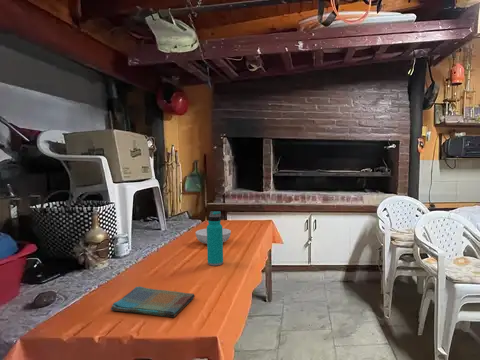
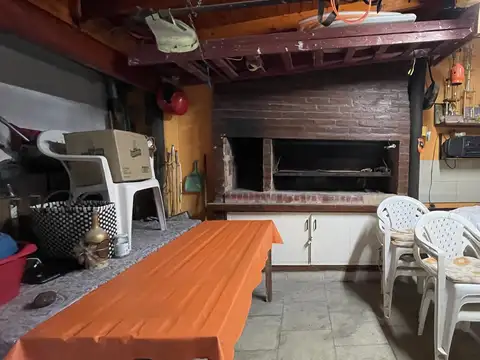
- serving bowl (206, 237)
- dish towel (154, 300)
- water bottle (214, 237)
